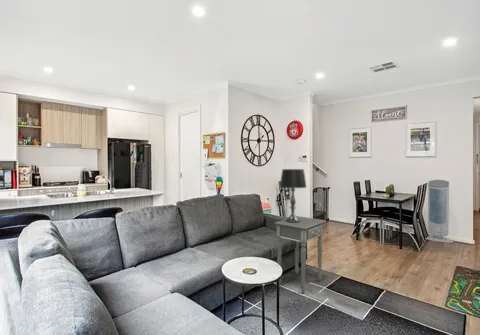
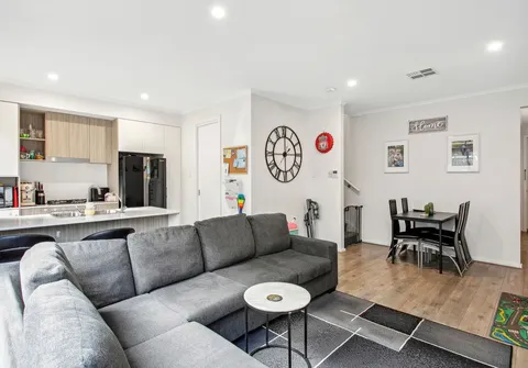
- air purifier (438, 209)
- side table (301, 252)
- table lamp (292, 195)
